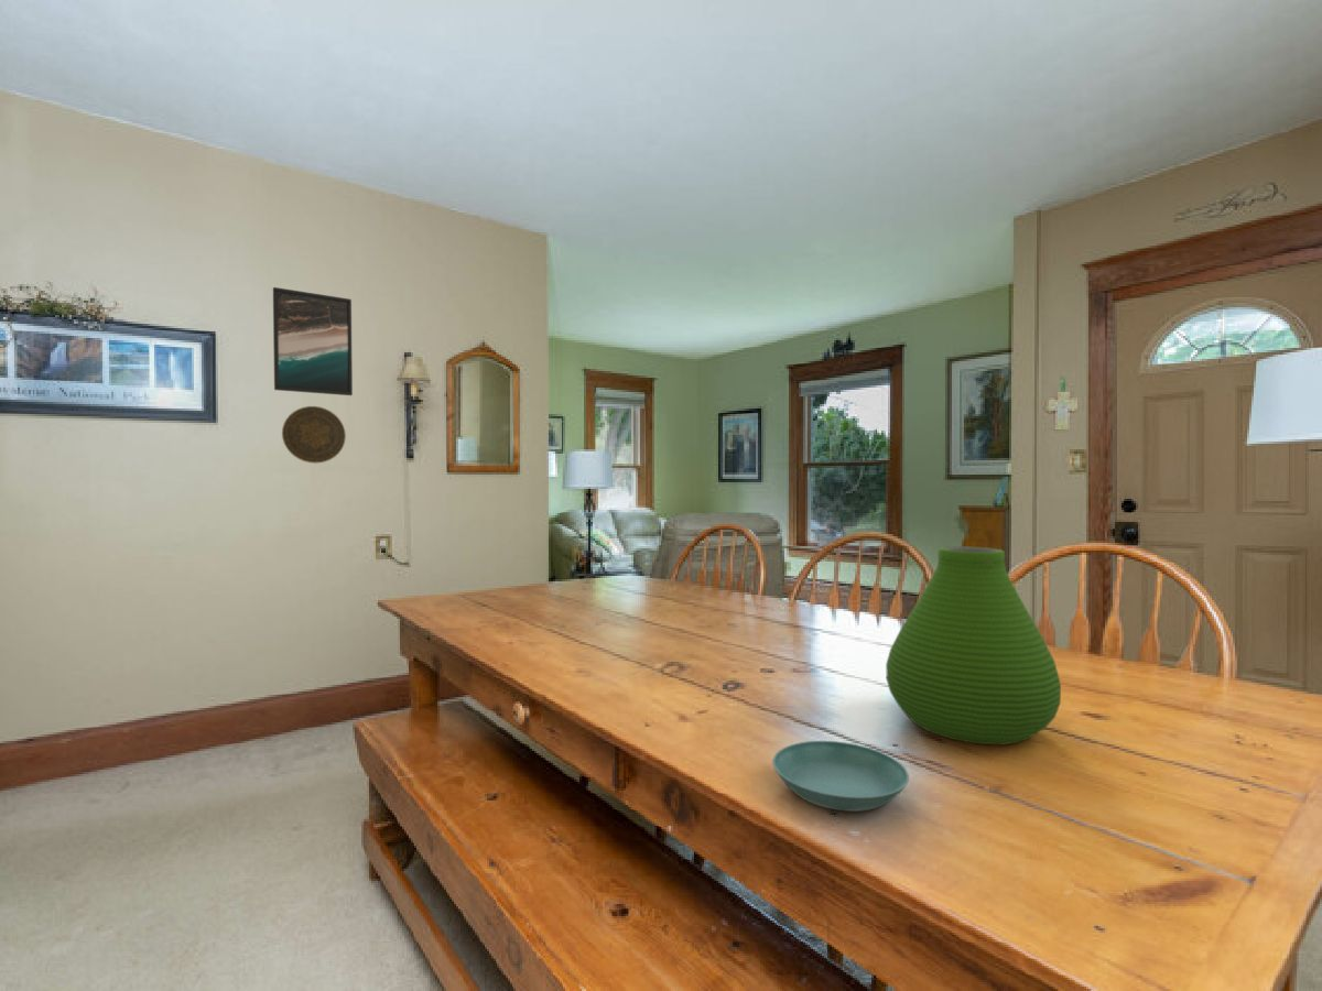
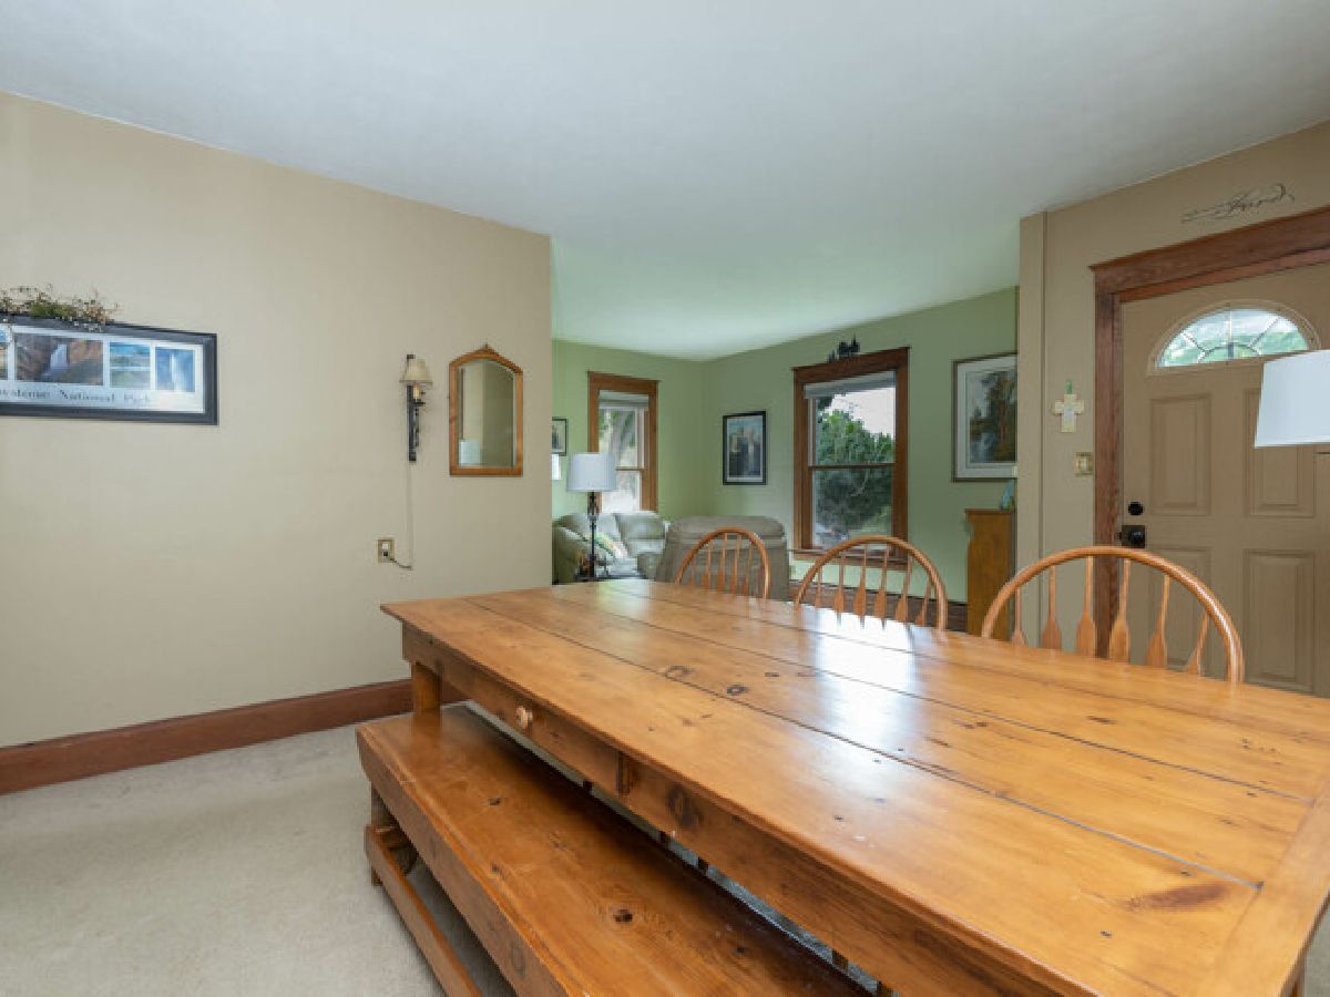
- decorative plate (314, 434)
- saucer (838, 776)
- vase (969, 636)
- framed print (313, 342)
